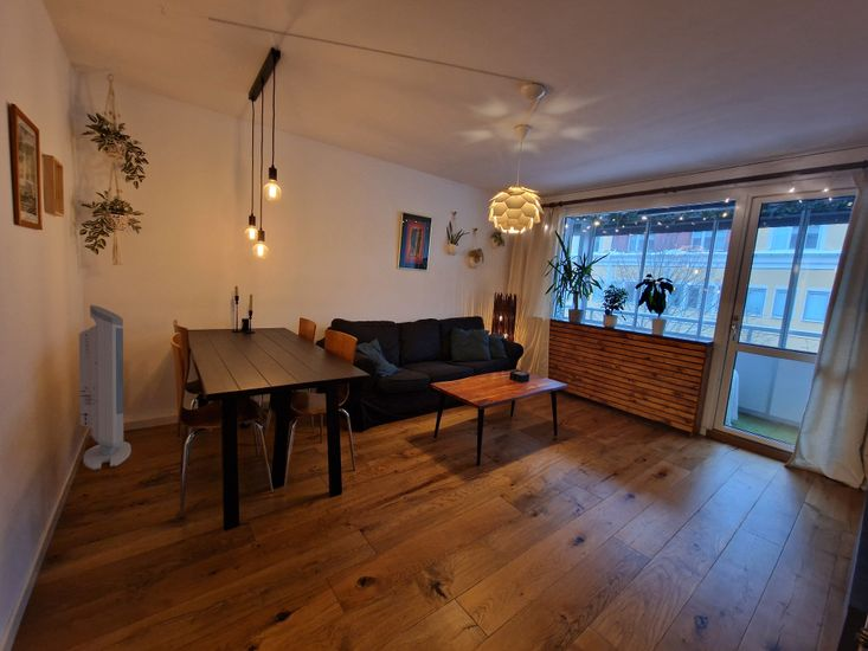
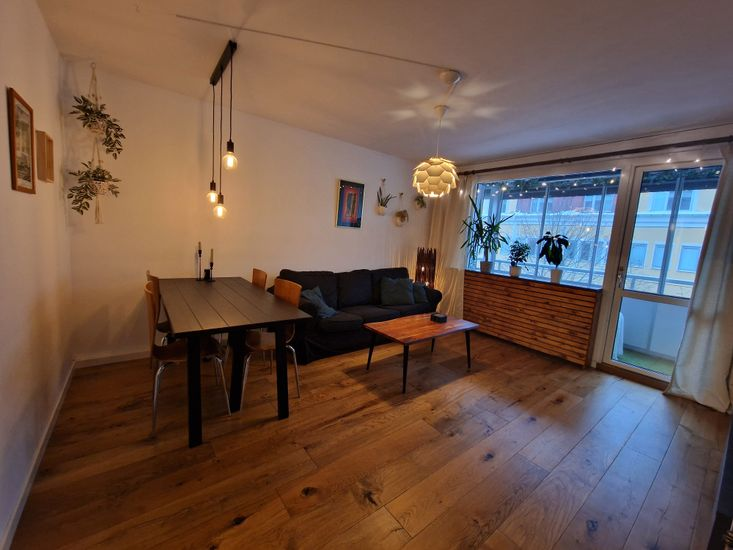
- air purifier (107, 381)
